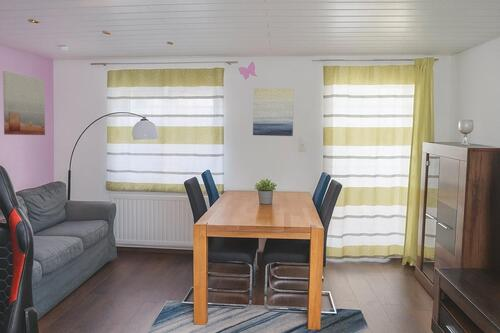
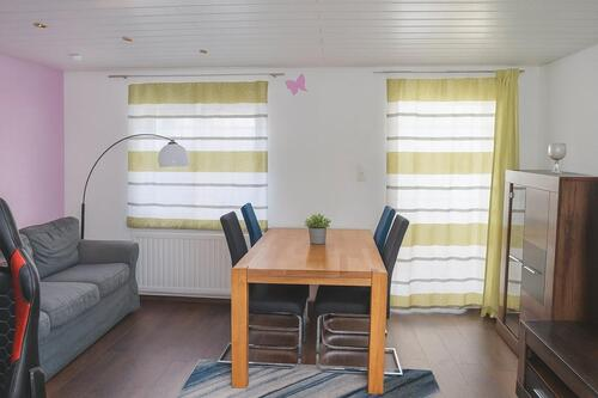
- wall art (273, 112)
- wall art (25, 105)
